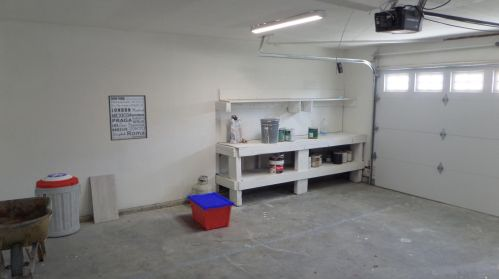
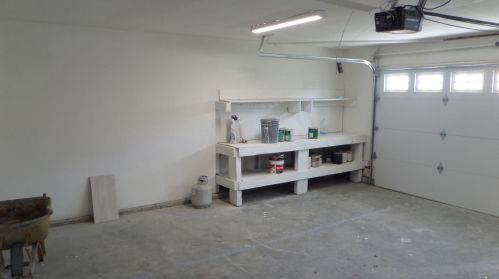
- storage bin (210, 210)
- trash can (59, 203)
- wall art (128, 117)
